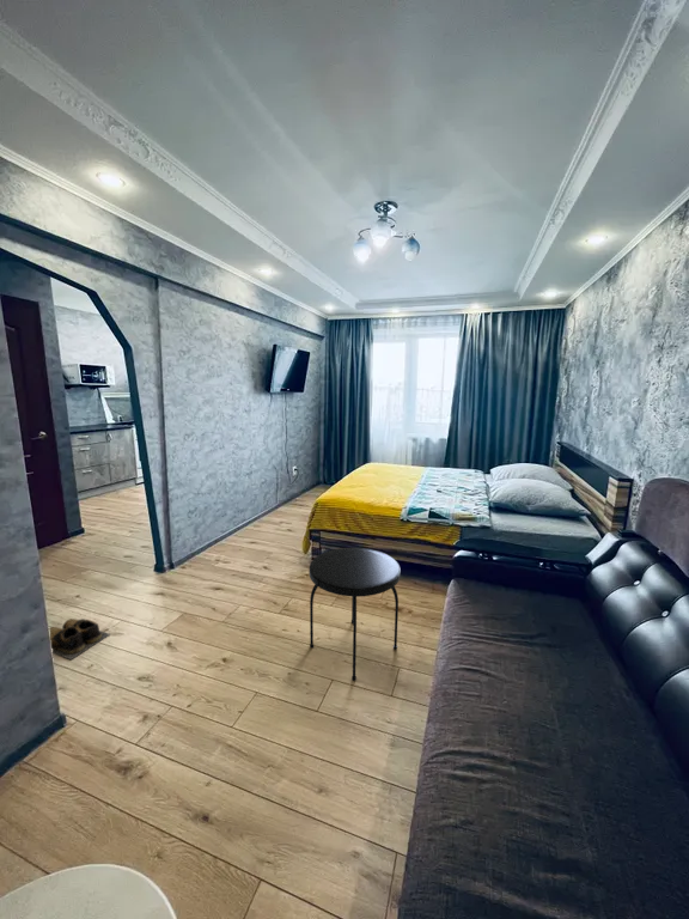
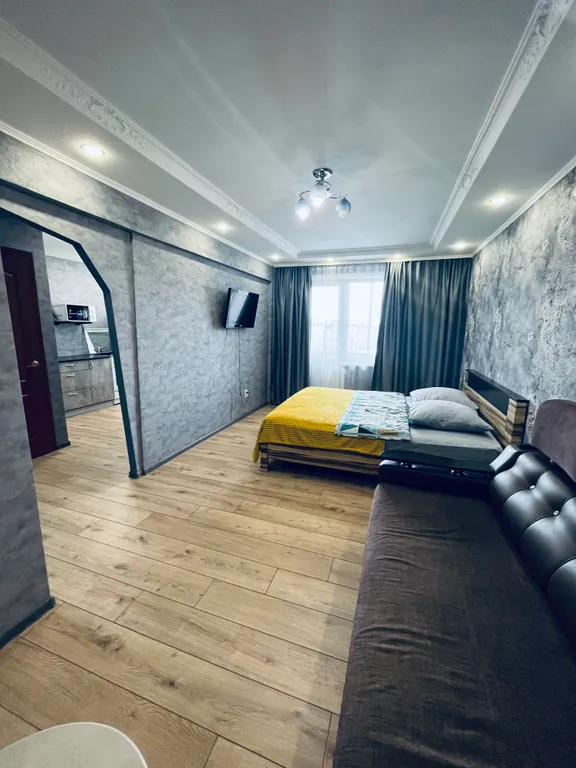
- side table (354, 607)
- shoes (72, 632)
